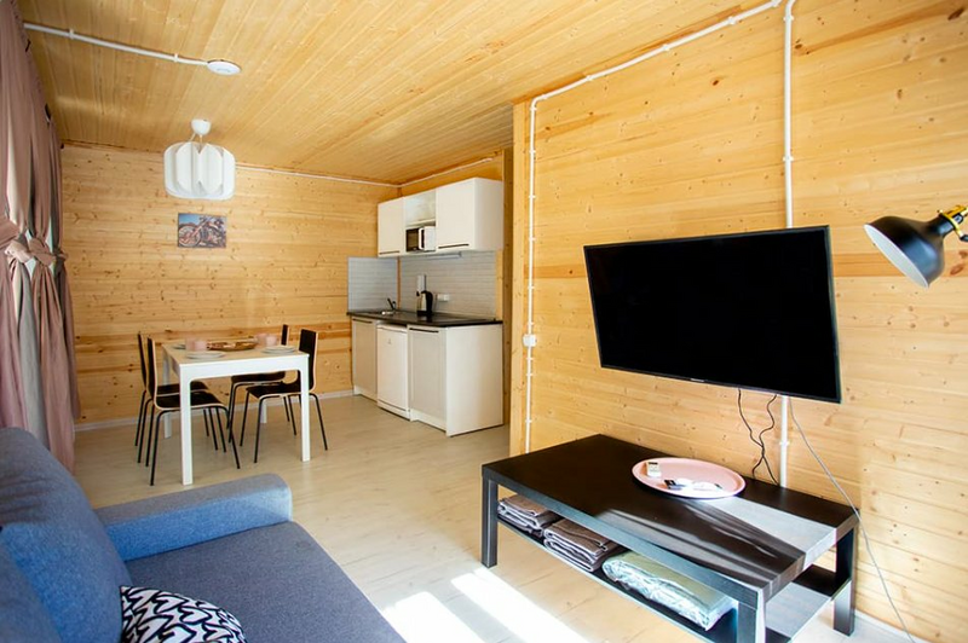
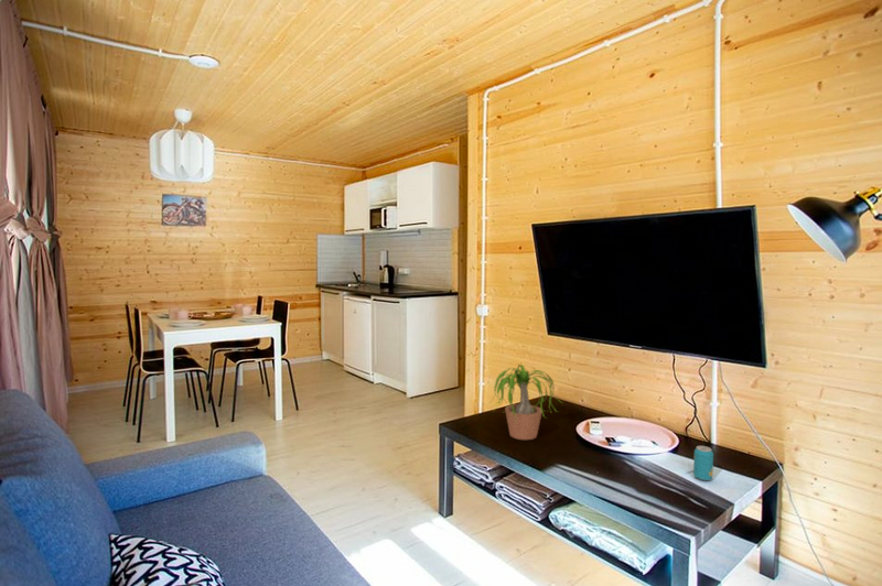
+ potted plant (515, 404)
+ beverage can (703, 463)
